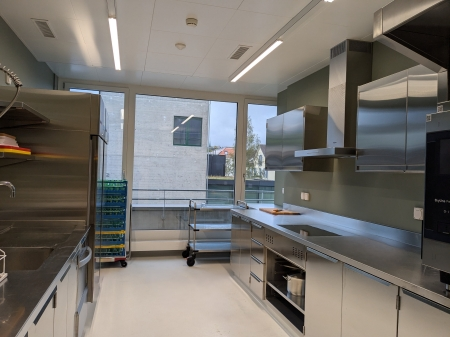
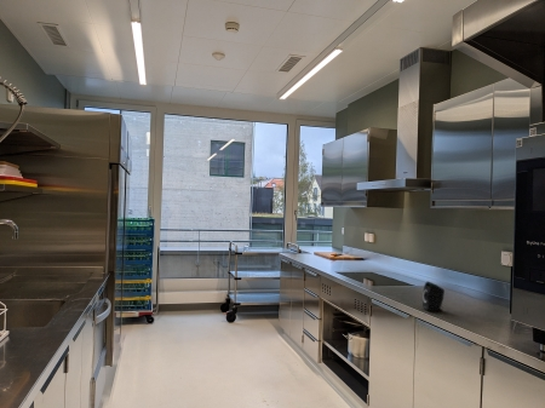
+ speaker (434, 295)
